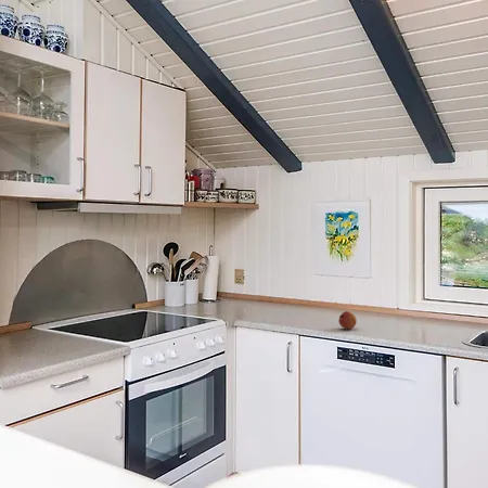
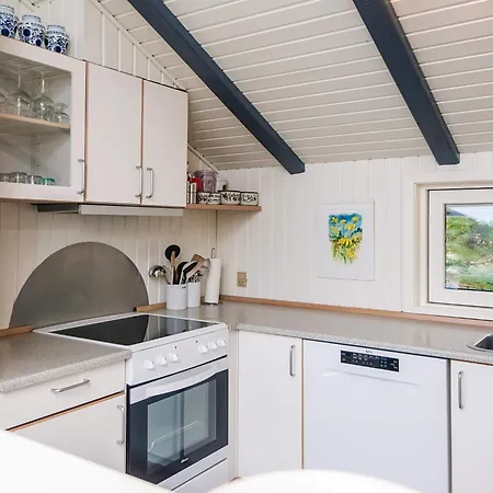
- fruit (347, 320)
